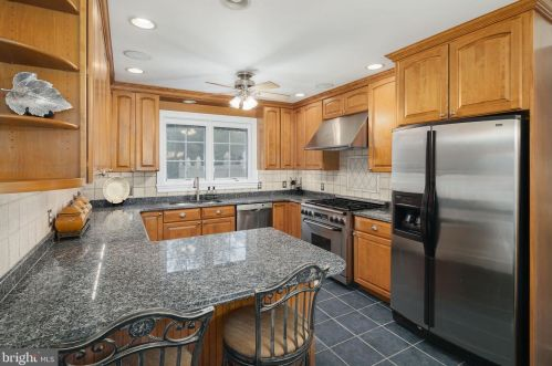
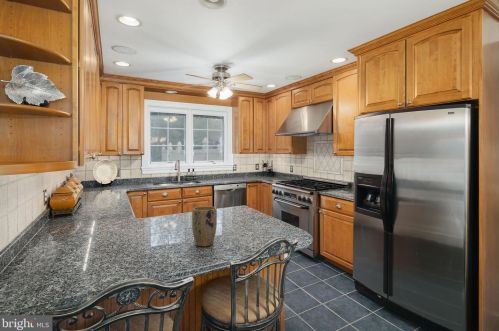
+ plant pot (204, 226)
